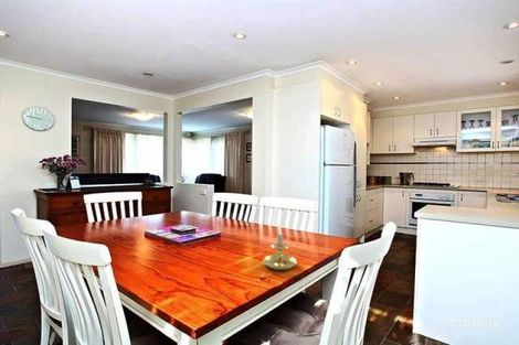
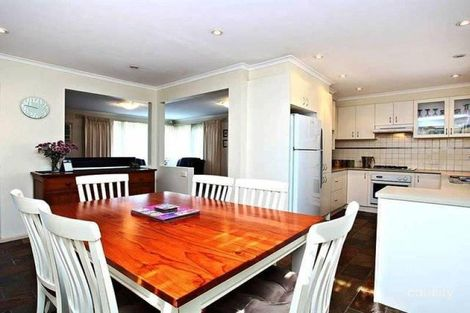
- candle holder (279, 242)
